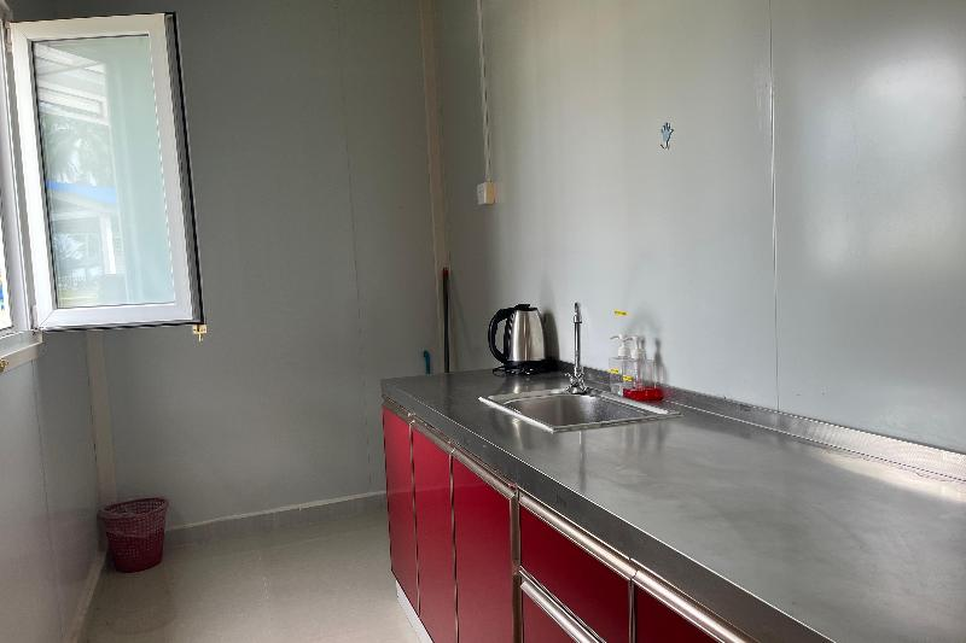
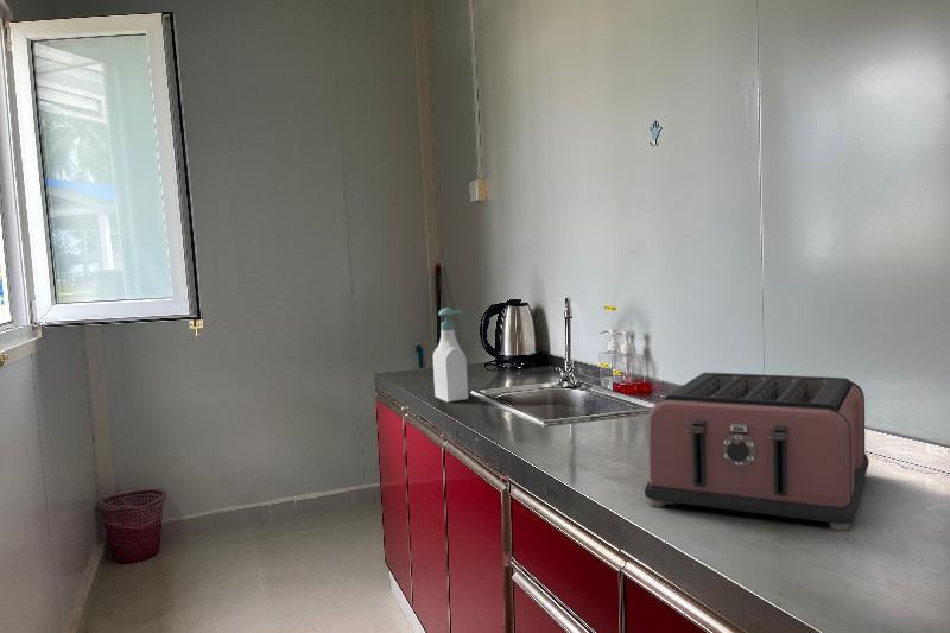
+ toaster (758, 439)
+ soap bottle (451, 353)
